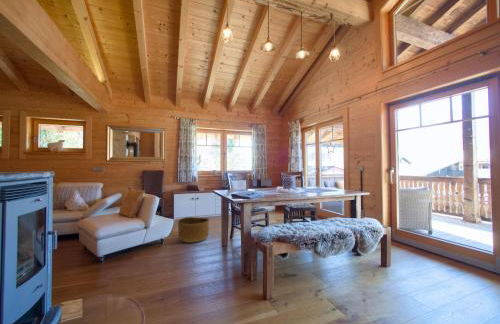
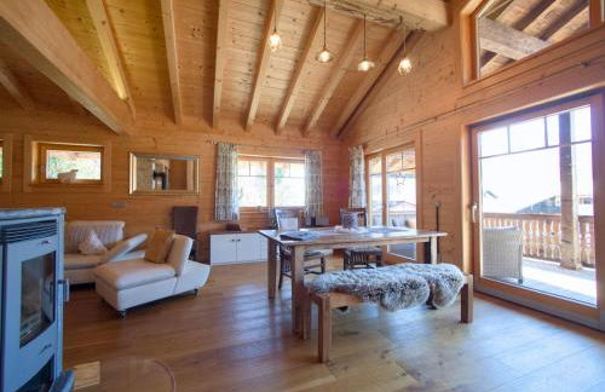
- basket (193, 229)
